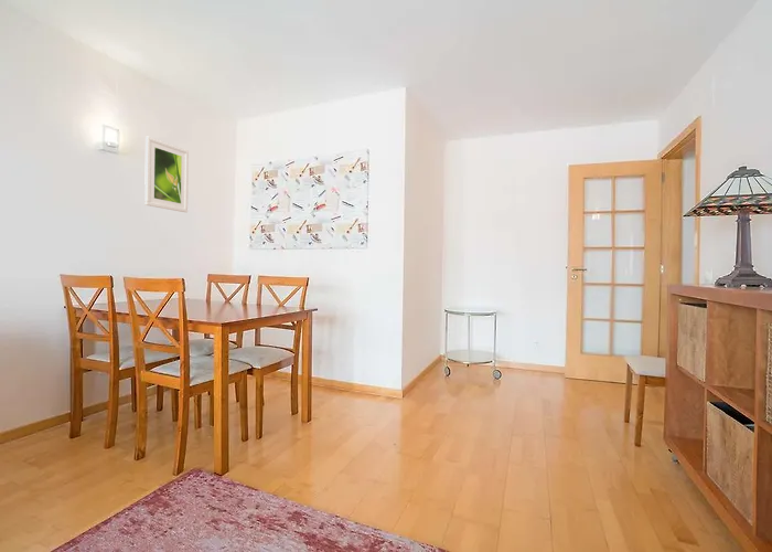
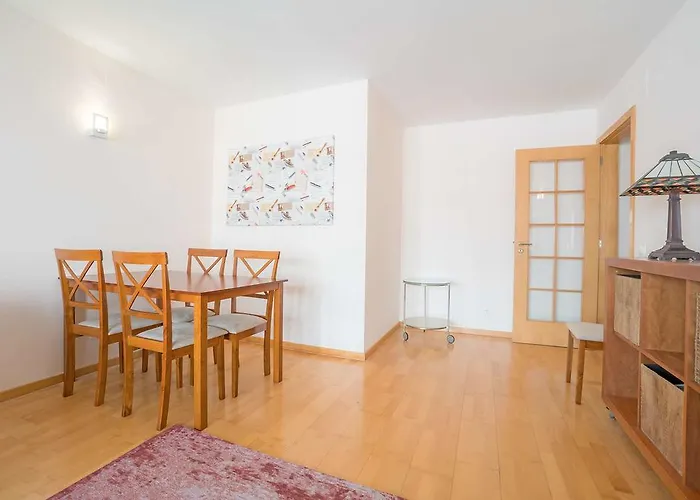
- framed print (168, 176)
